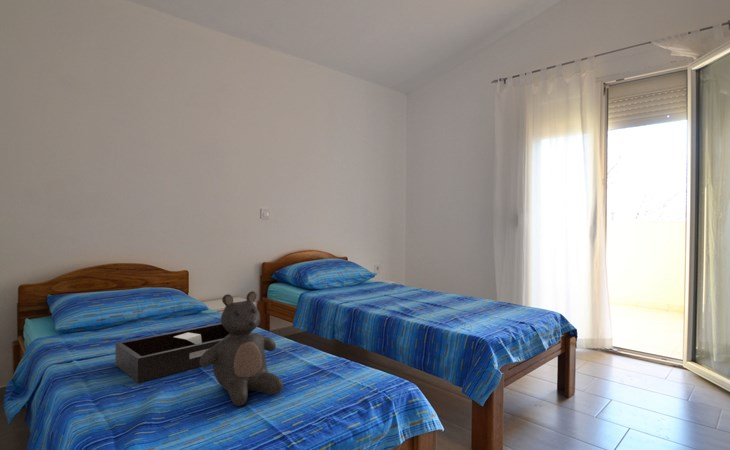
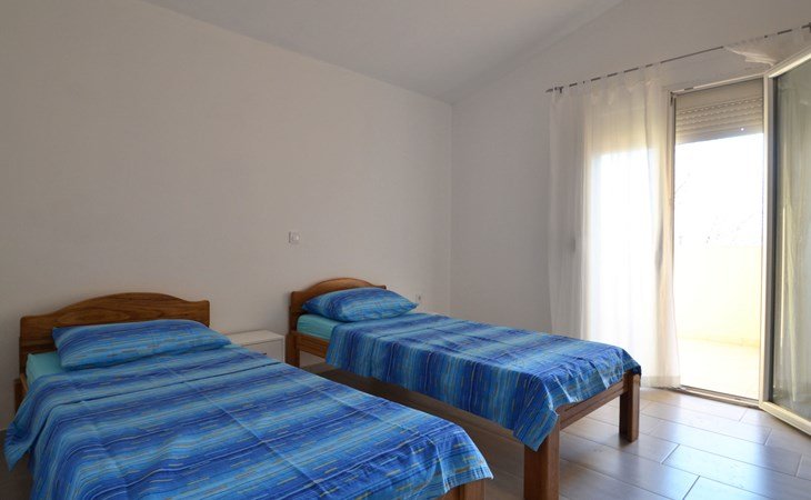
- tray (187, 347)
- teddy bear (246, 343)
